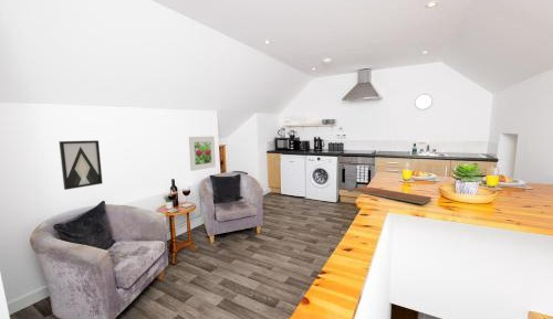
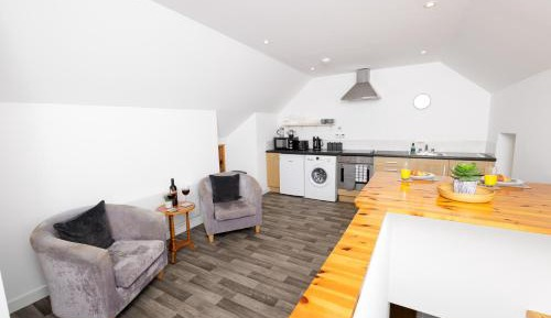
- wall art (82, 163)
- chopping board (388, 193)
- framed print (202, 152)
